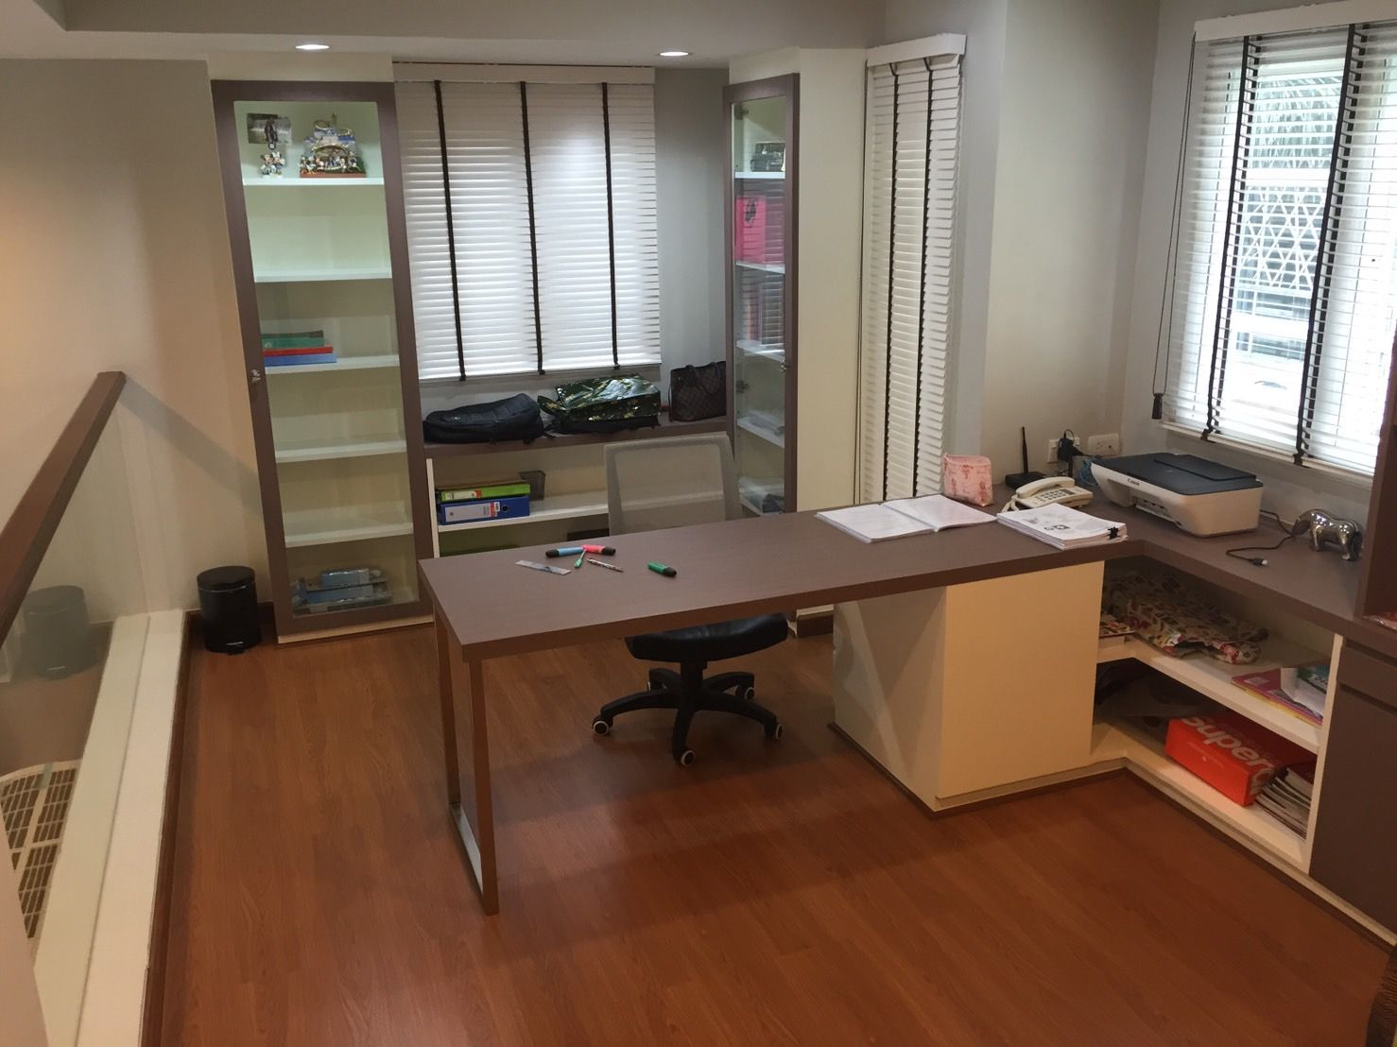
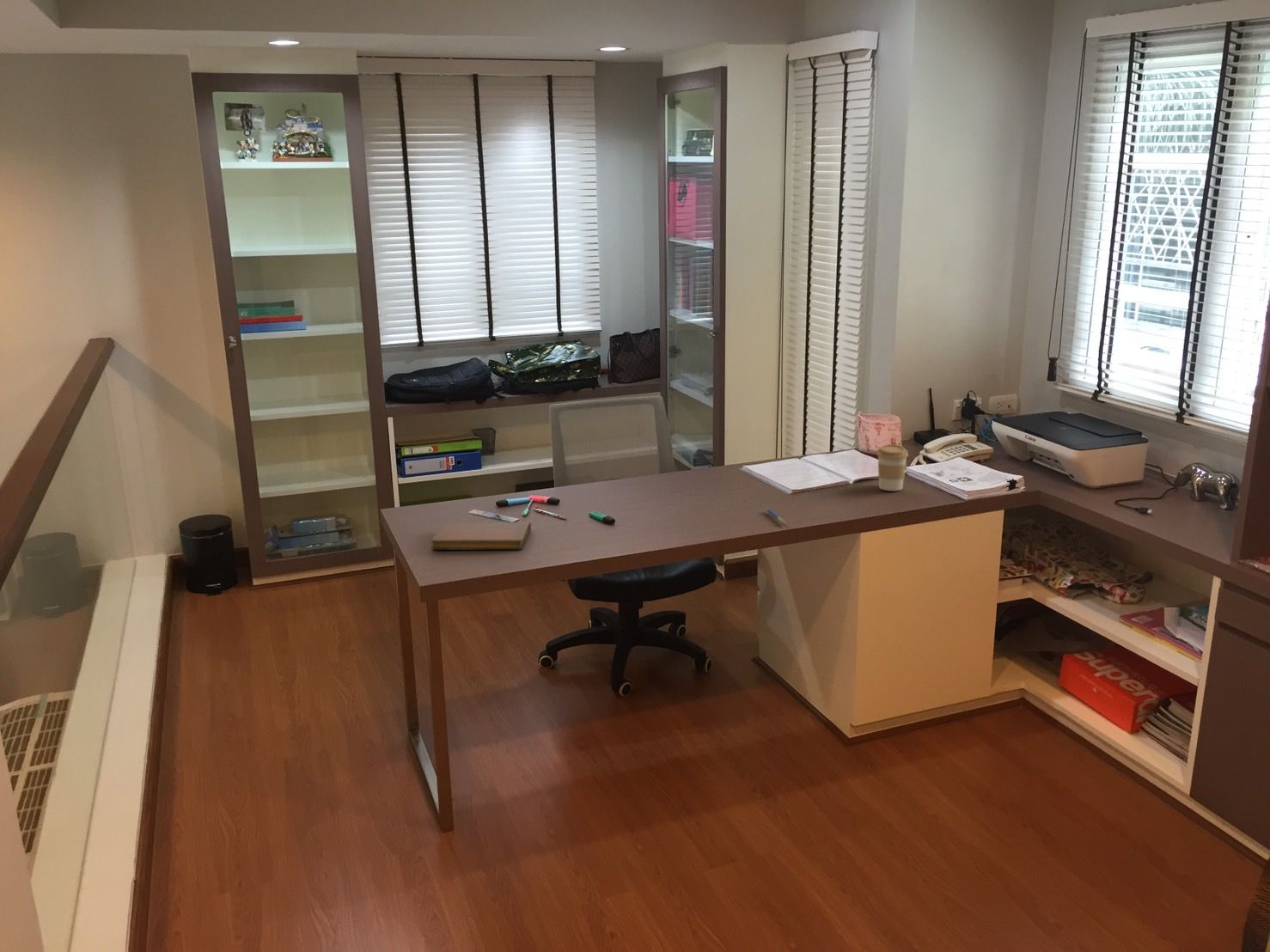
+ coffee cup (891, 467)
+ pen (776, 516)
+ notebook (482, 534)
